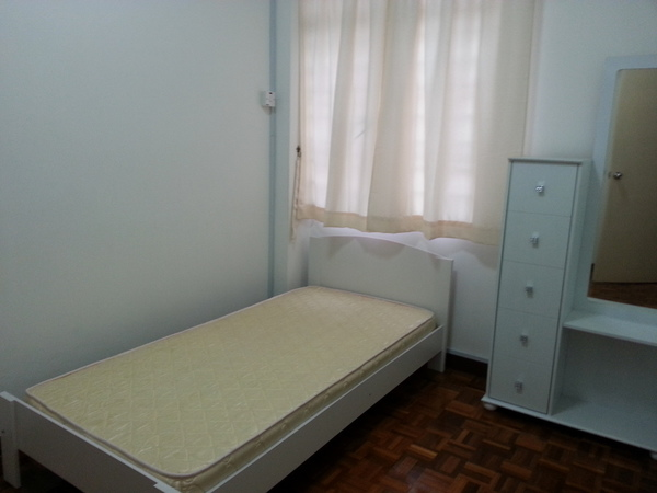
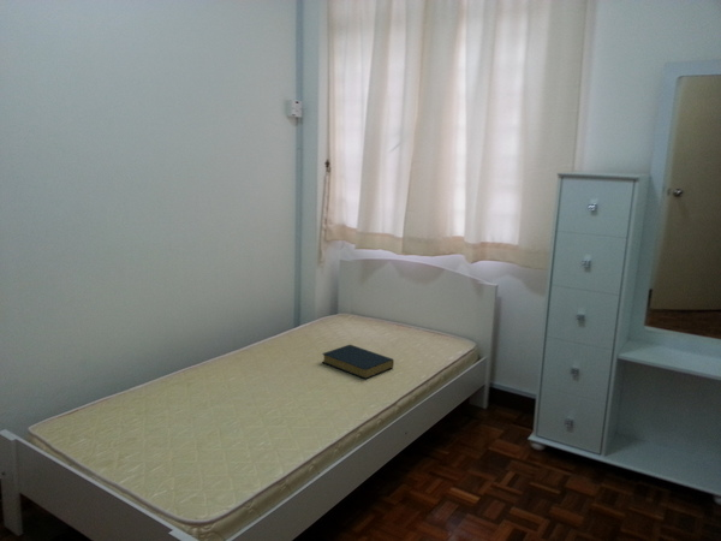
+ hardback book (357, 359)
